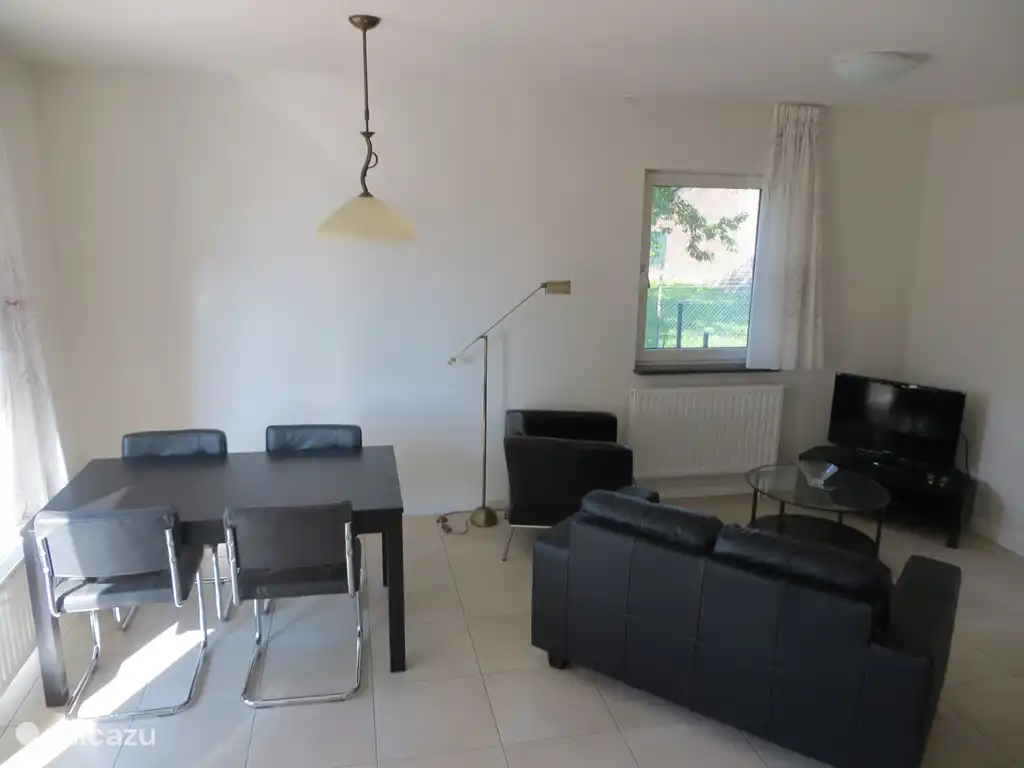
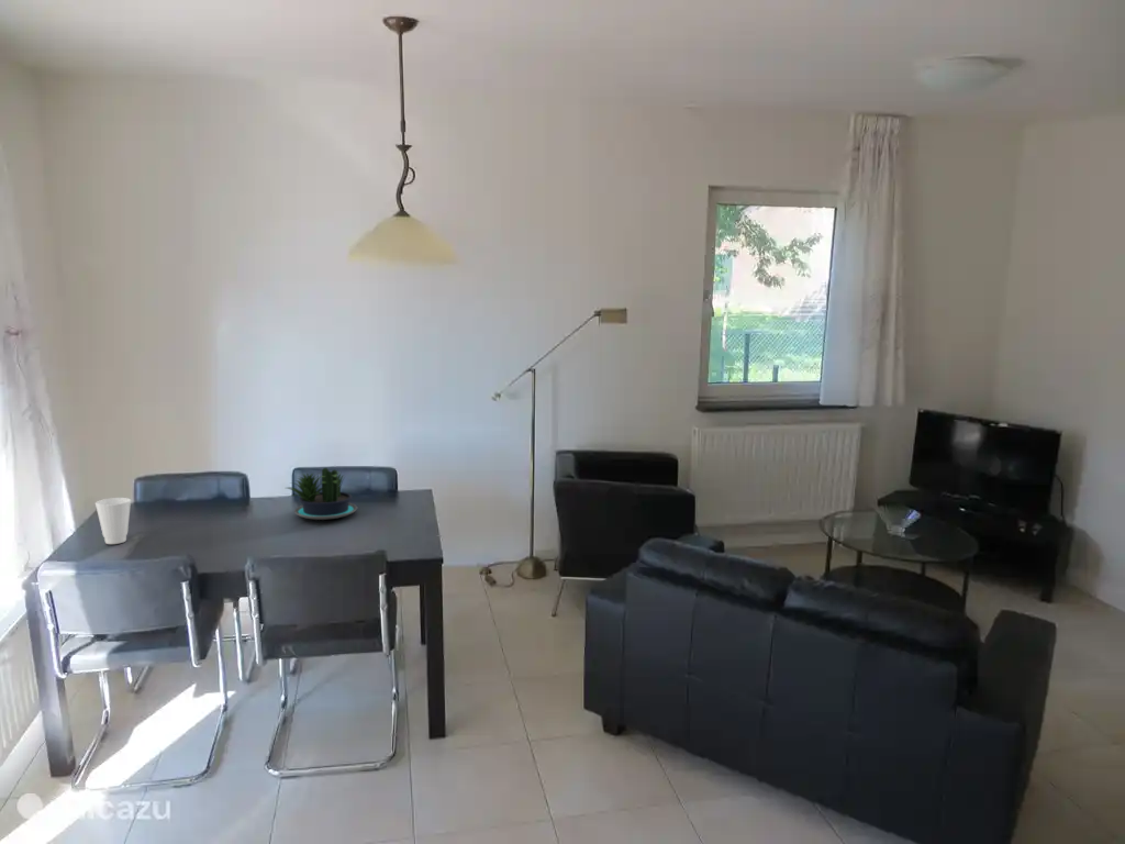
+ potted plant (320, 490)
+ cup (114, 521)
